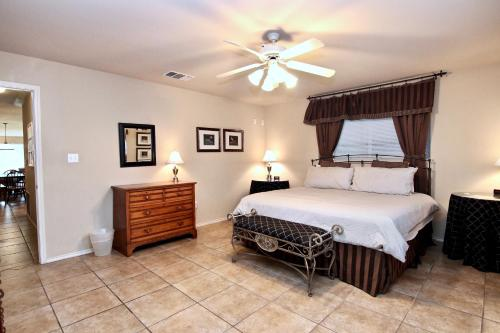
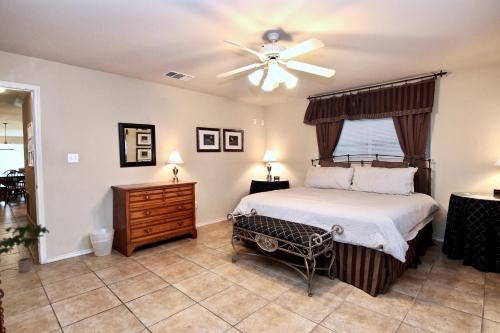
+ potted plant (24, 246)
